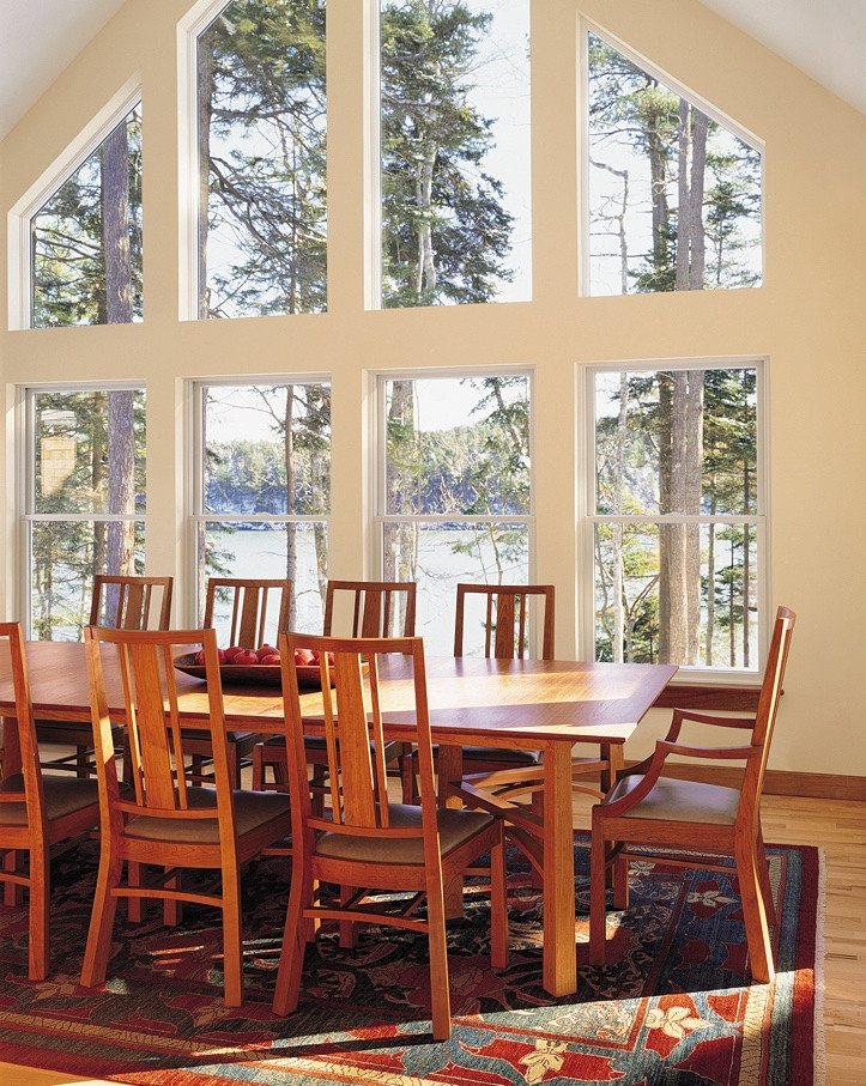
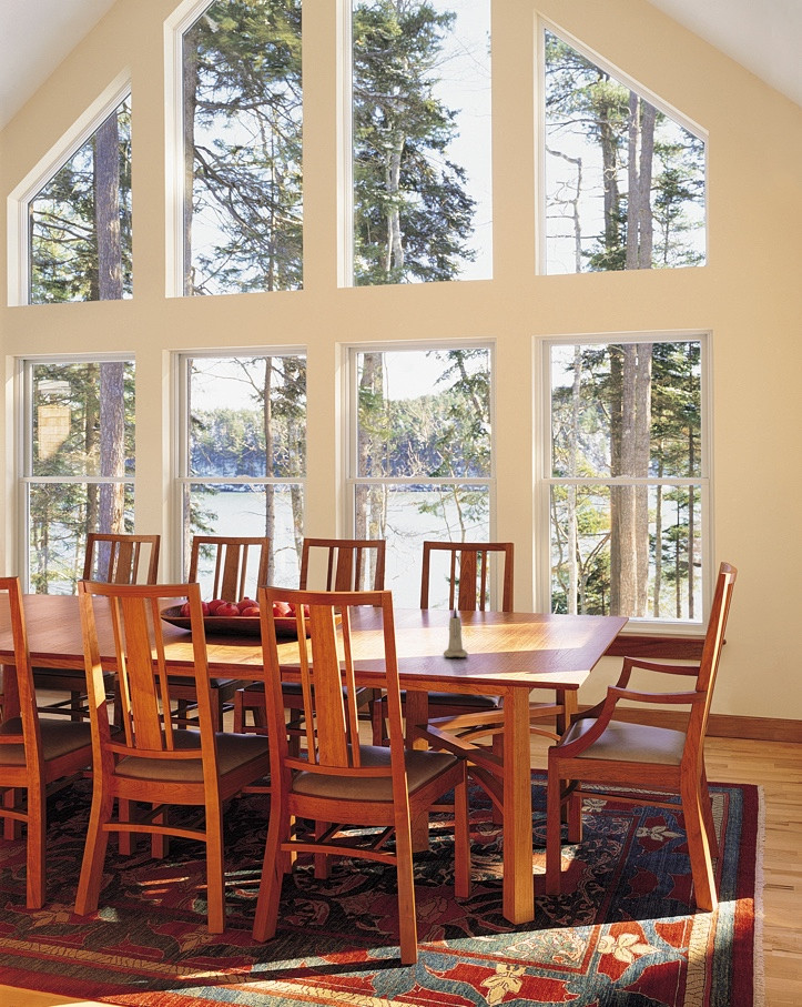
+ candle (455, 631)
